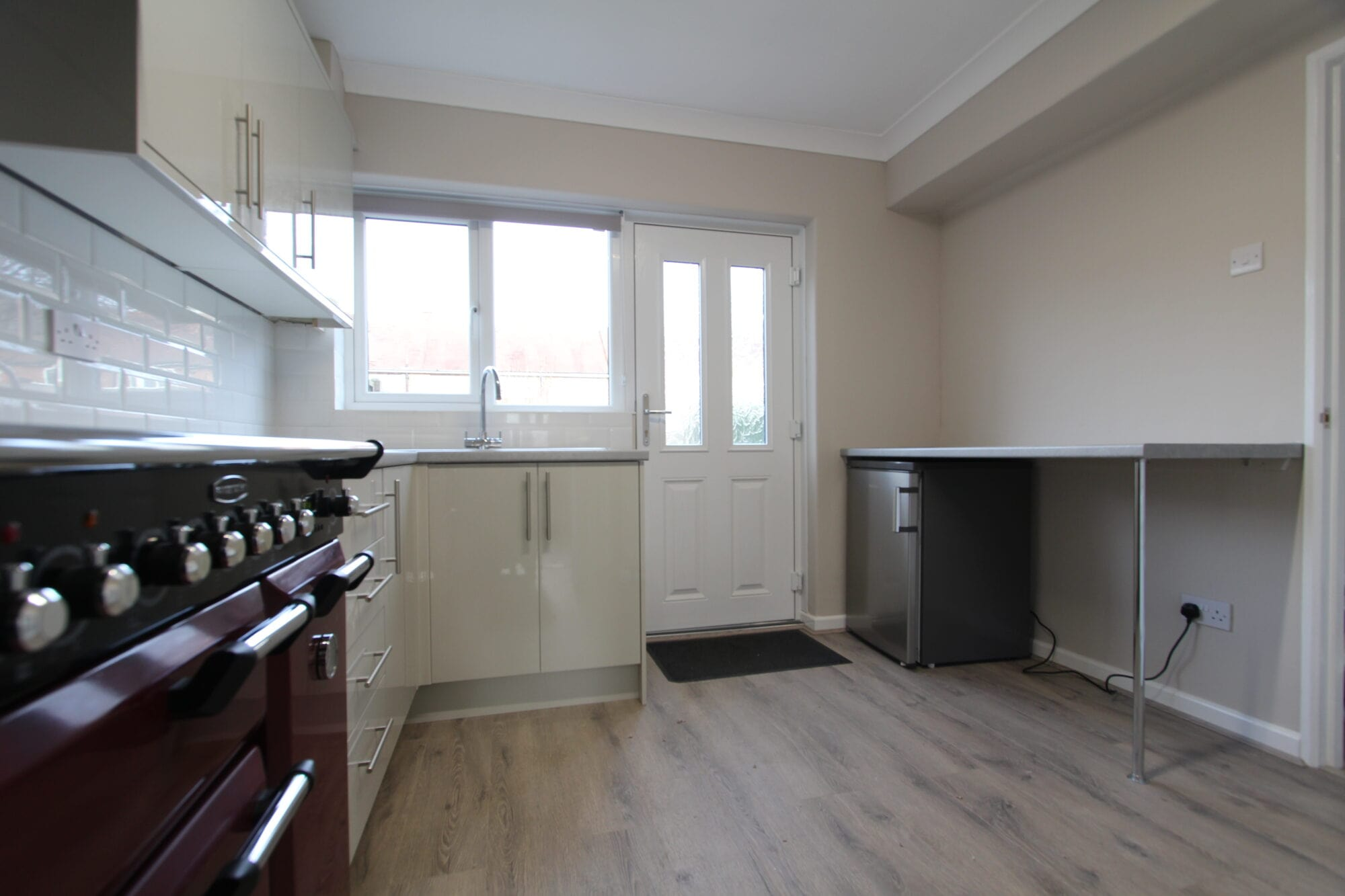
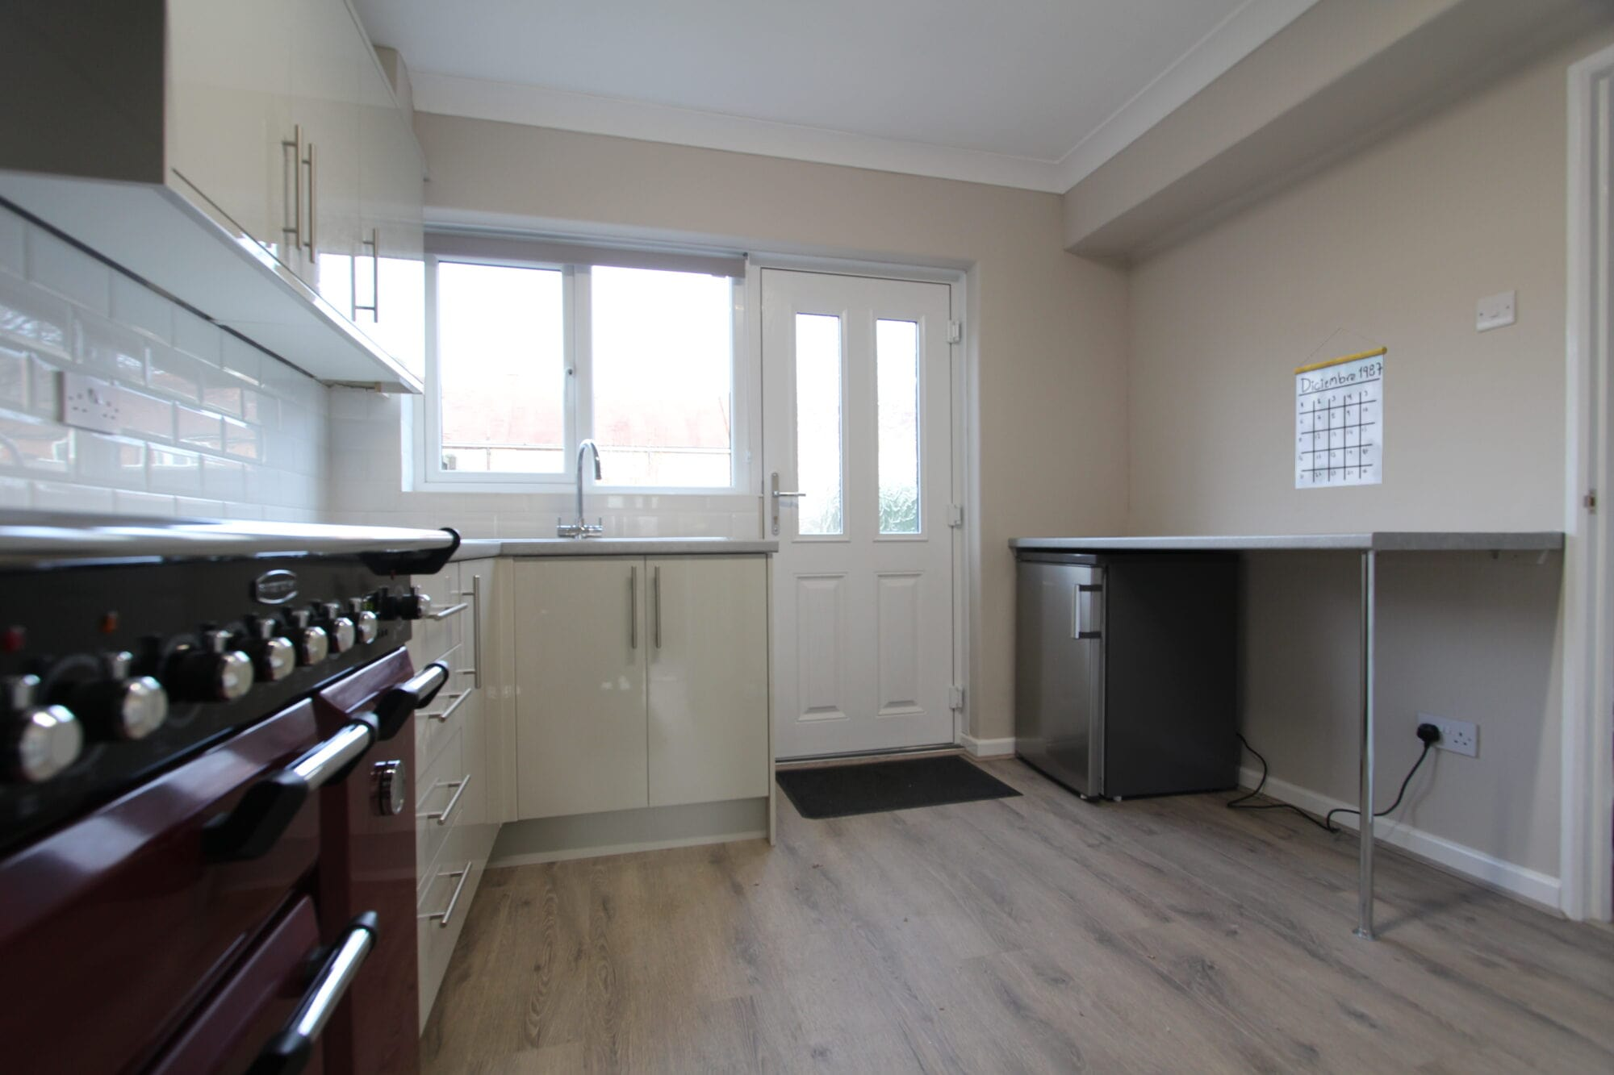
+ calendar (1337, 407)
